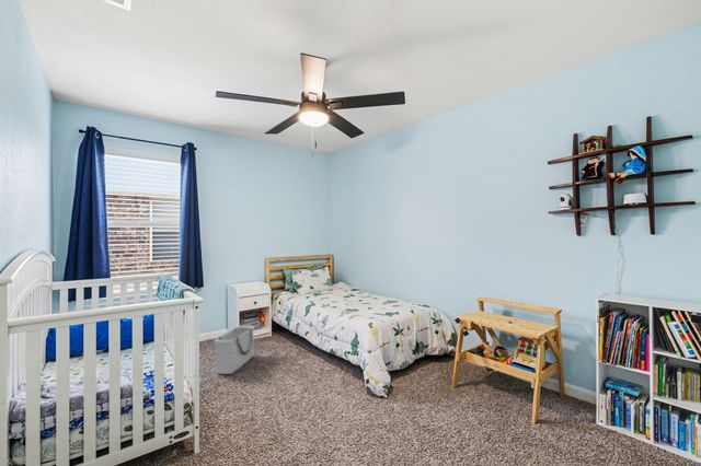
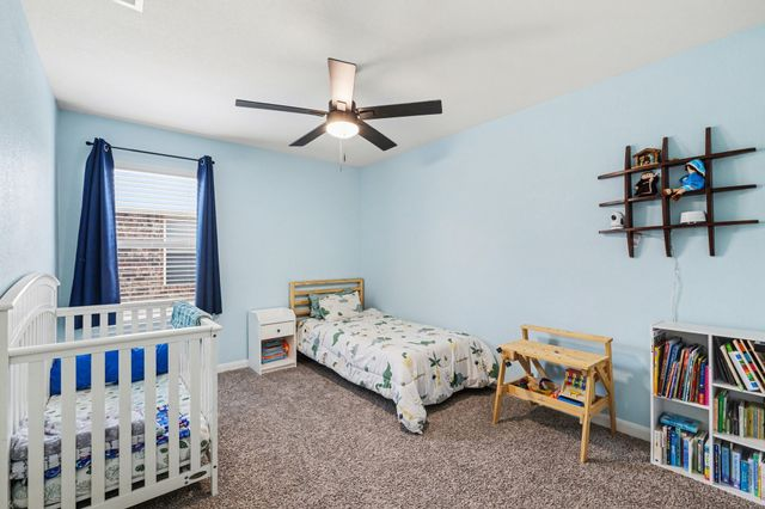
- storage bin (235, 348)
